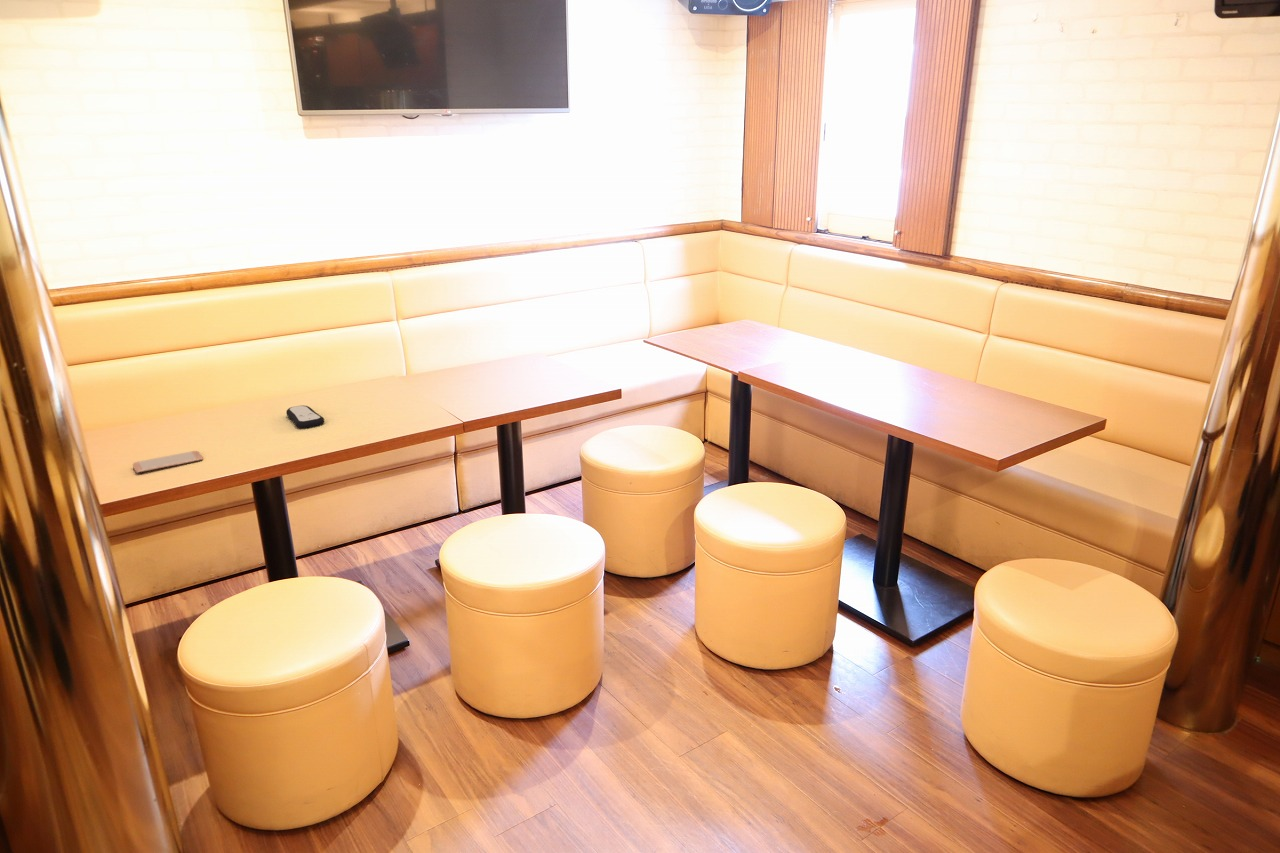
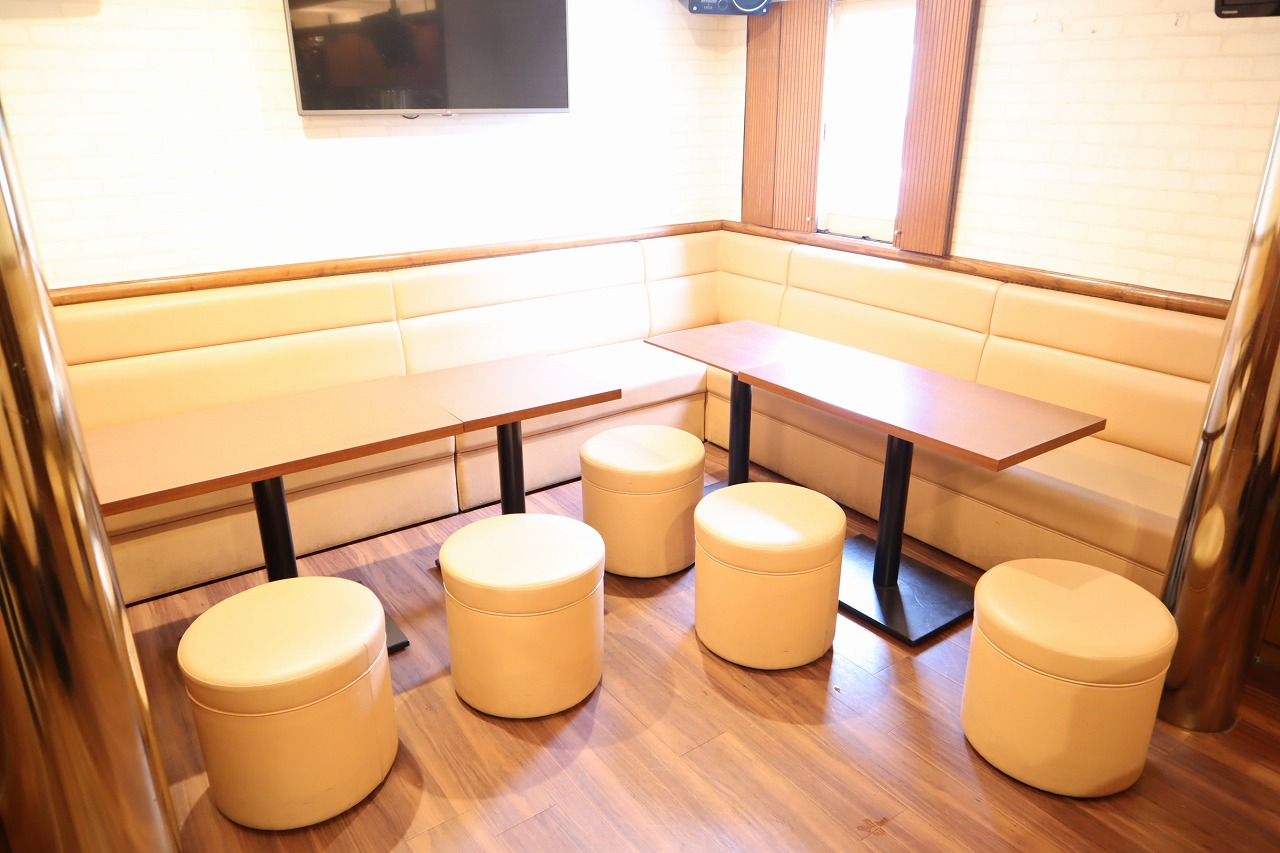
- remote control (304, 415)
- smartphone (168, 461)
